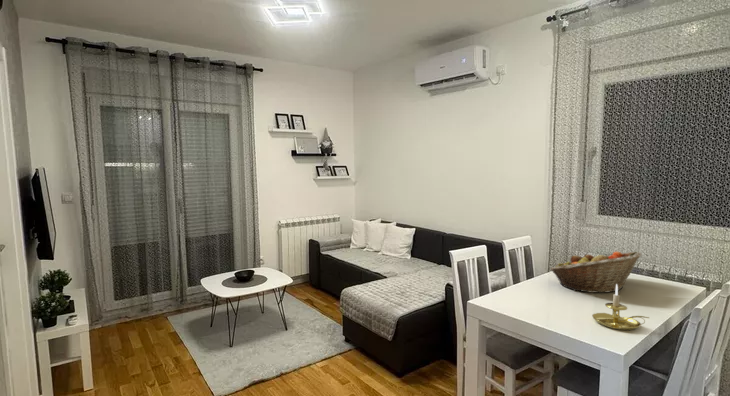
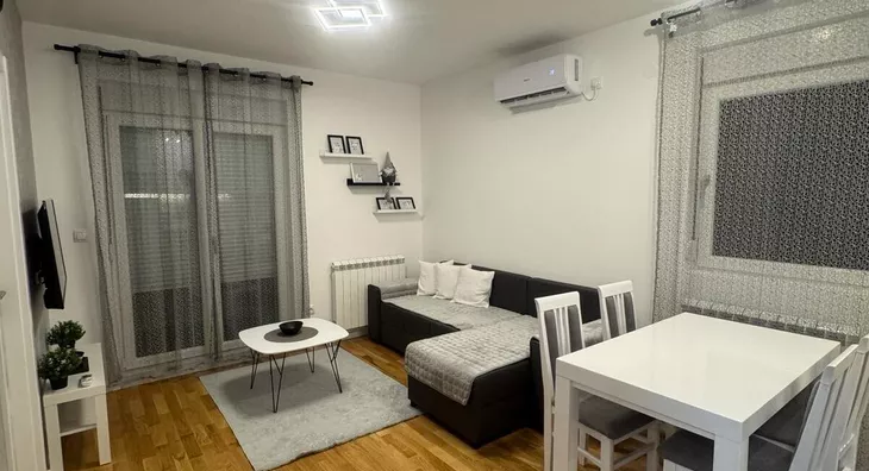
- candle holder (620, 304)
- fruit basket (594, 267)
